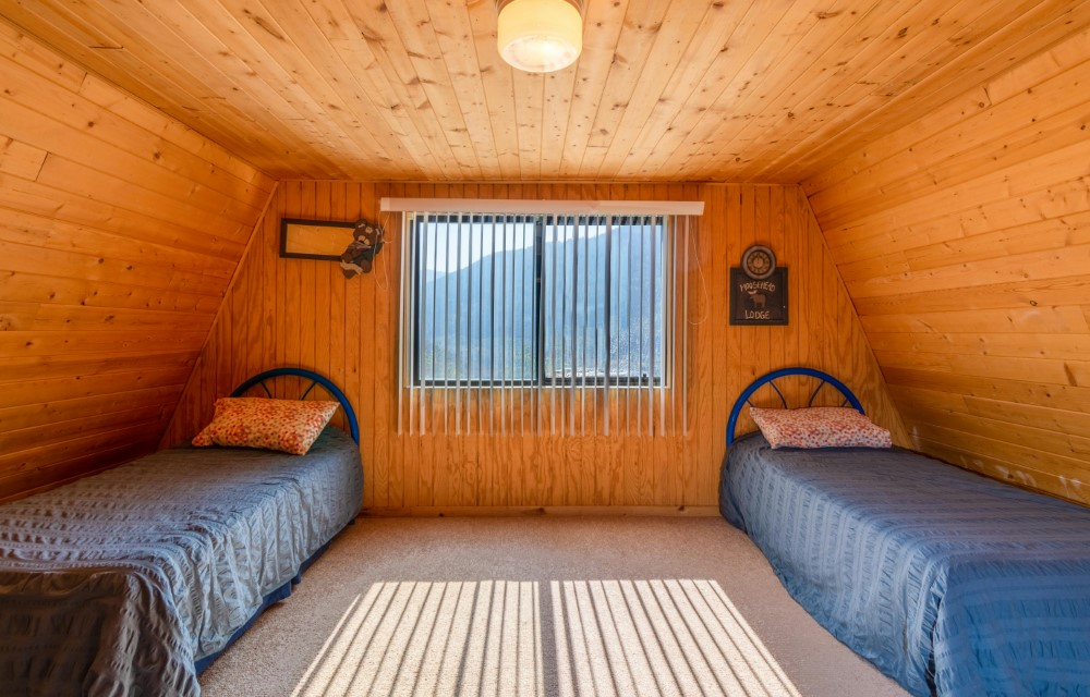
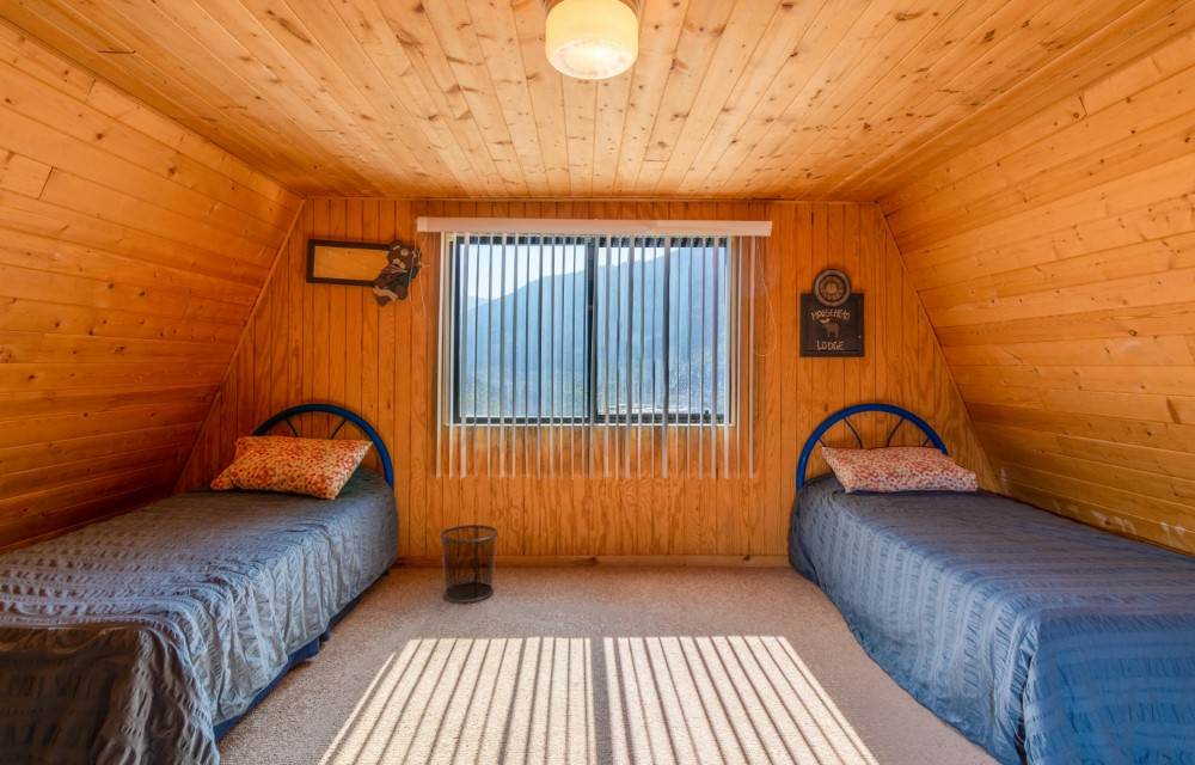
+ waste bin (468, 563)
